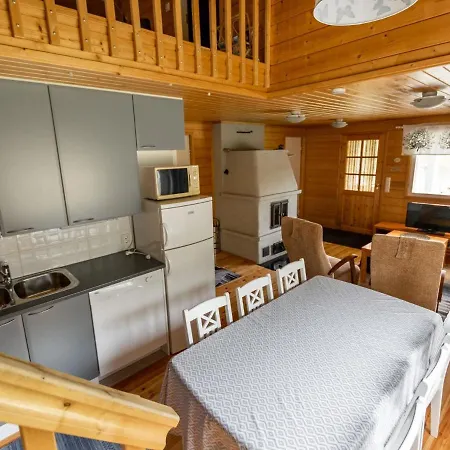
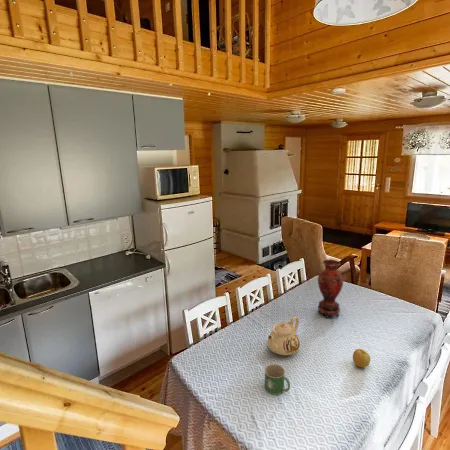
+ mug (277, 380)
+ teapot (283, 335)
+ apple (361, 358)
+ vase (329, 288)
